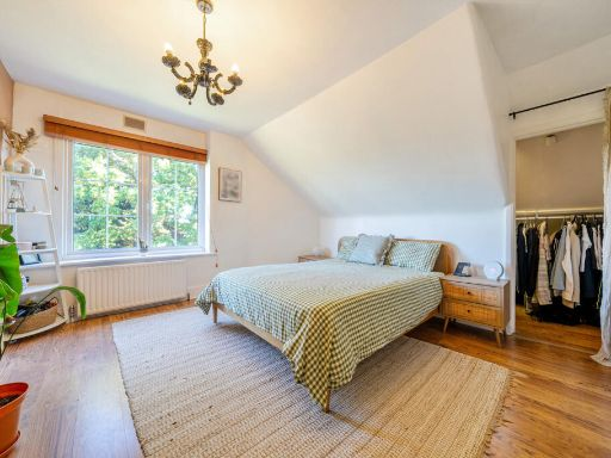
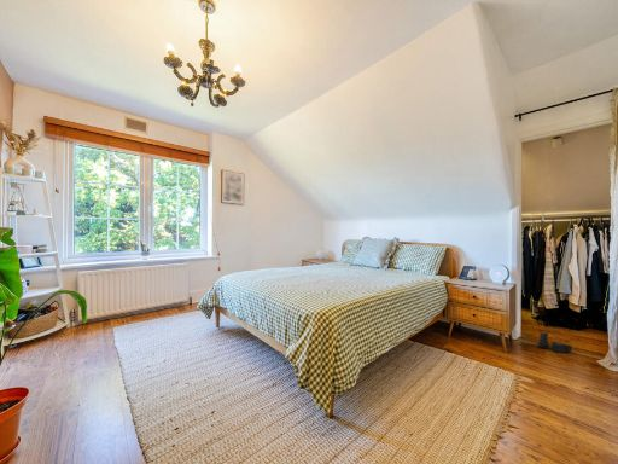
+ boots (554, 342)
